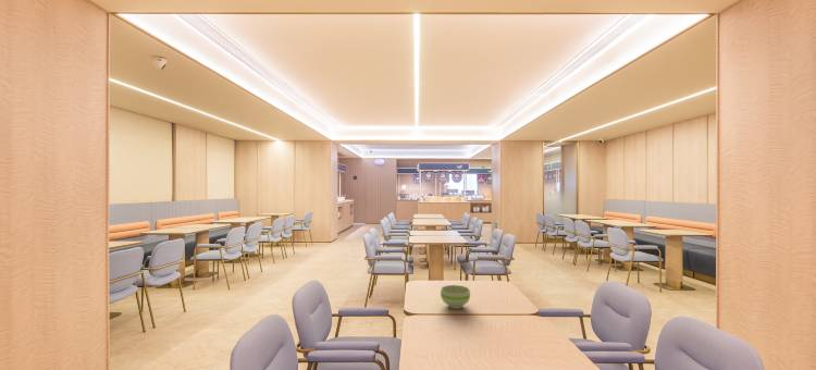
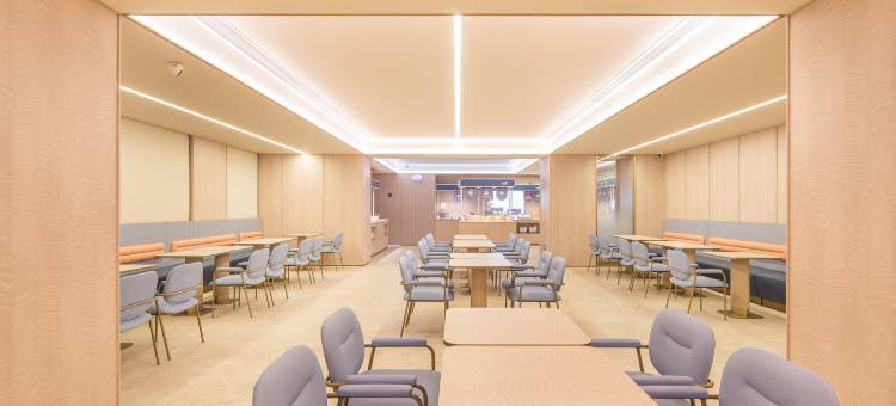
- bowl (455, 297)
